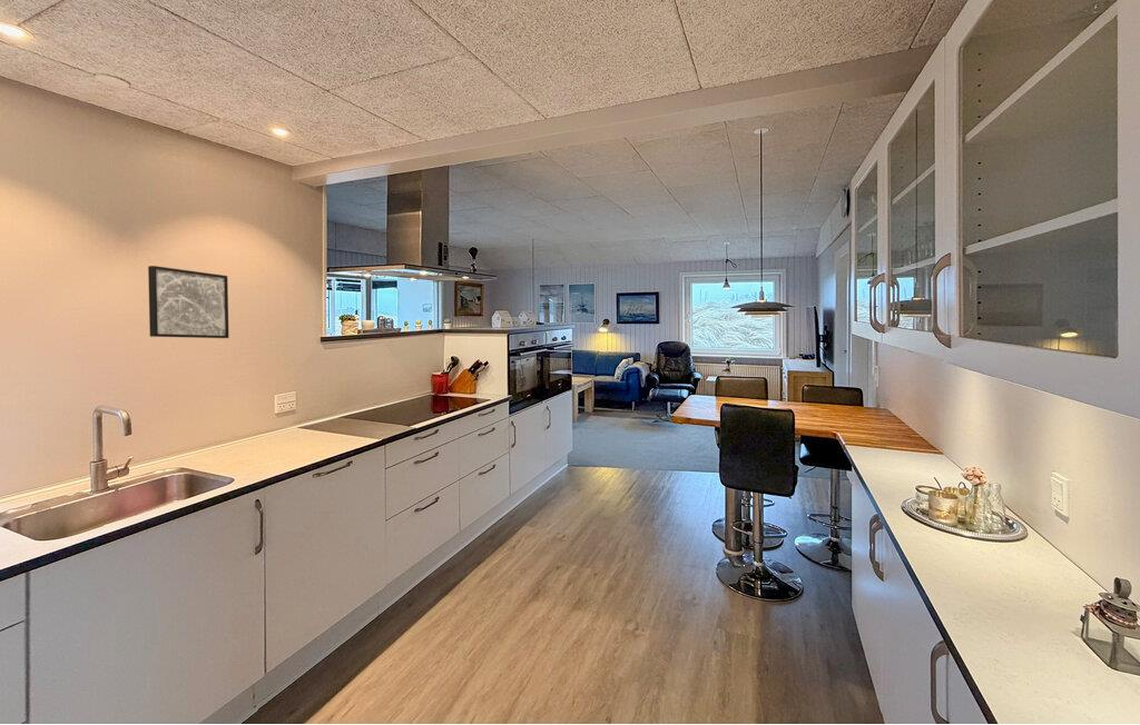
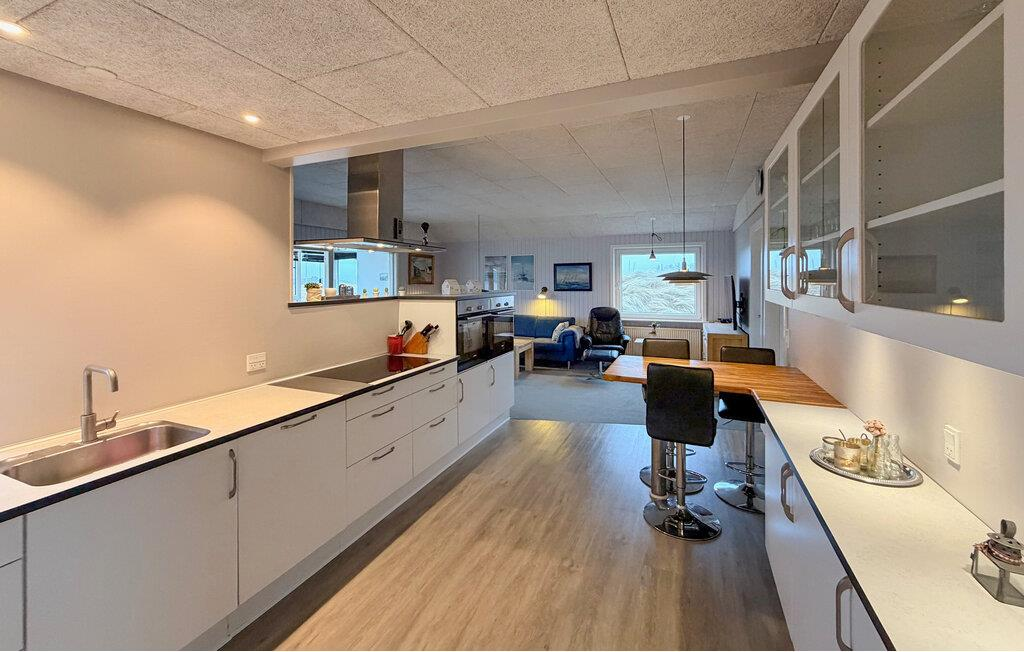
- wall art (190, 304)
